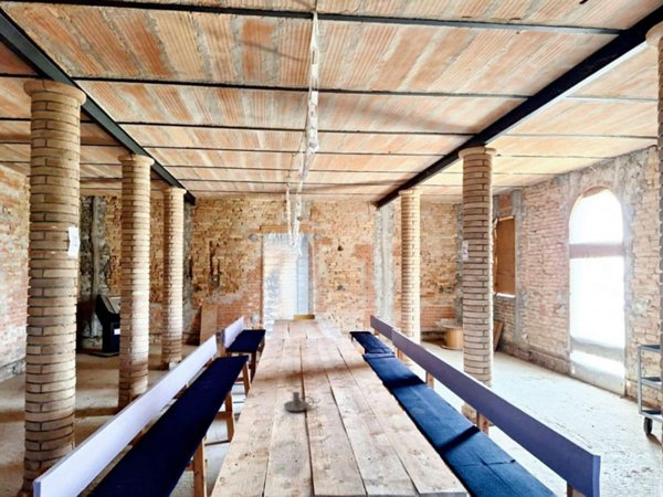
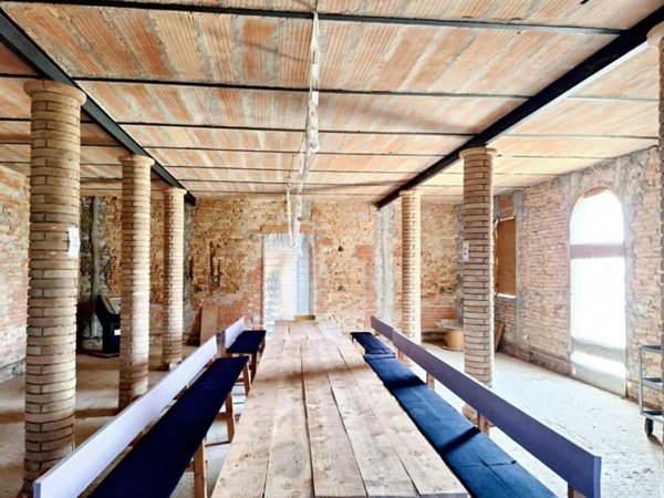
- candle holder (298, 400)
